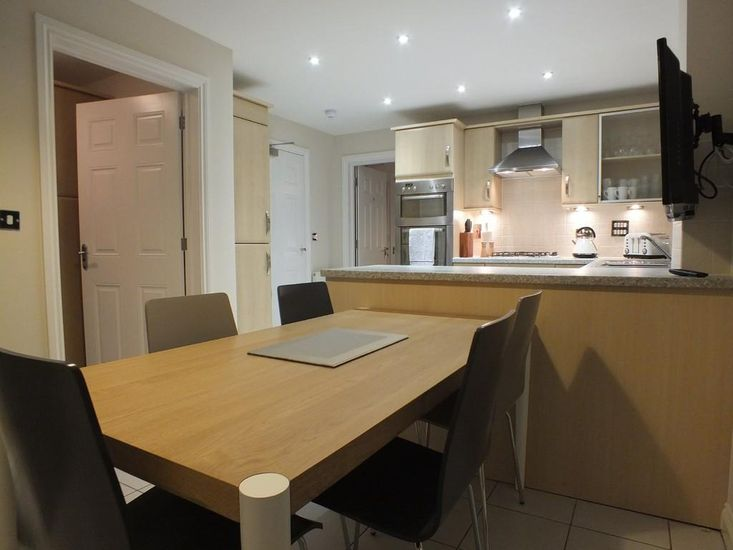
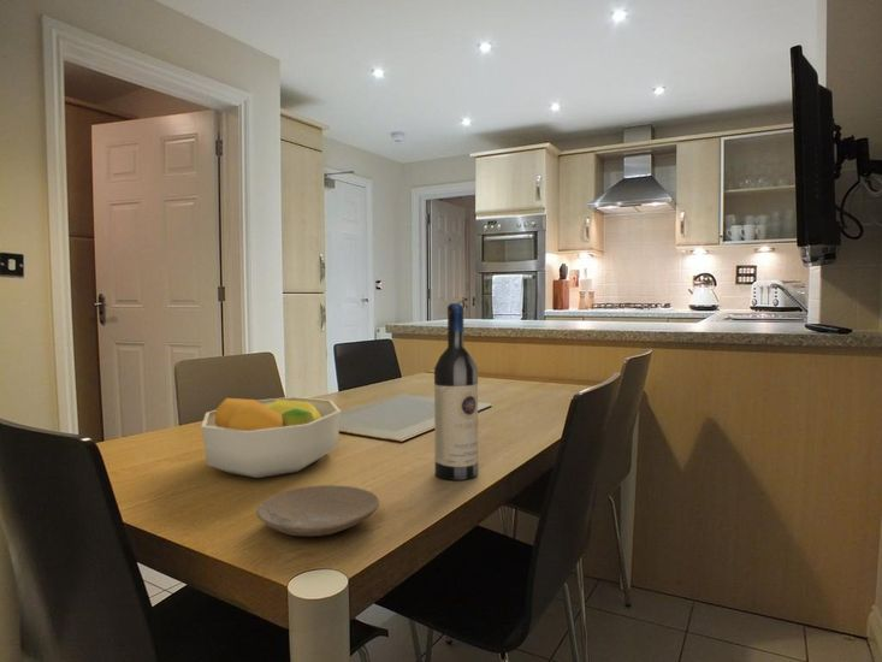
+ plate (319, 513)
+ wine bottle (456, 389)
+ fruit bowl (273, 424)
